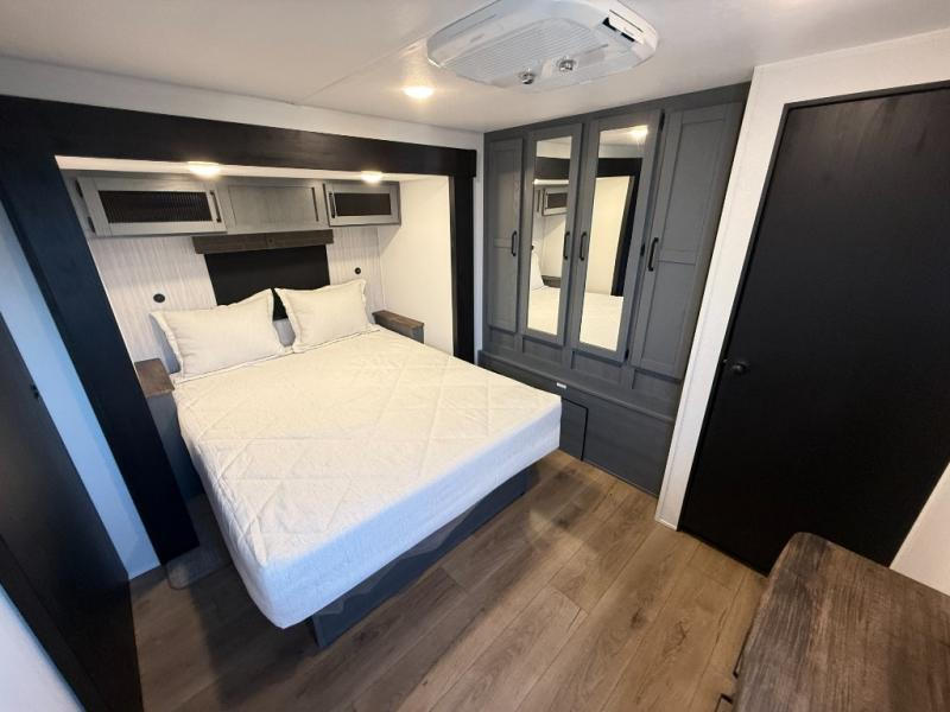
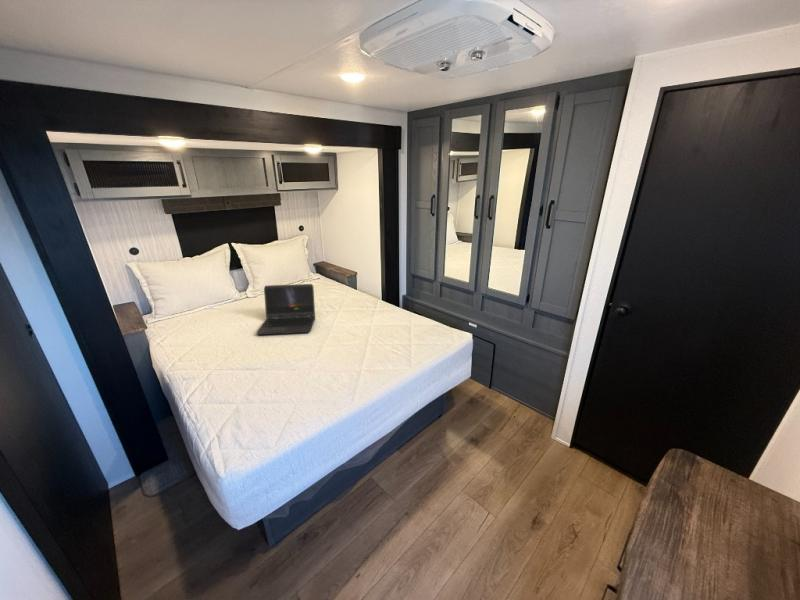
+ laptop computer (286, 308)
